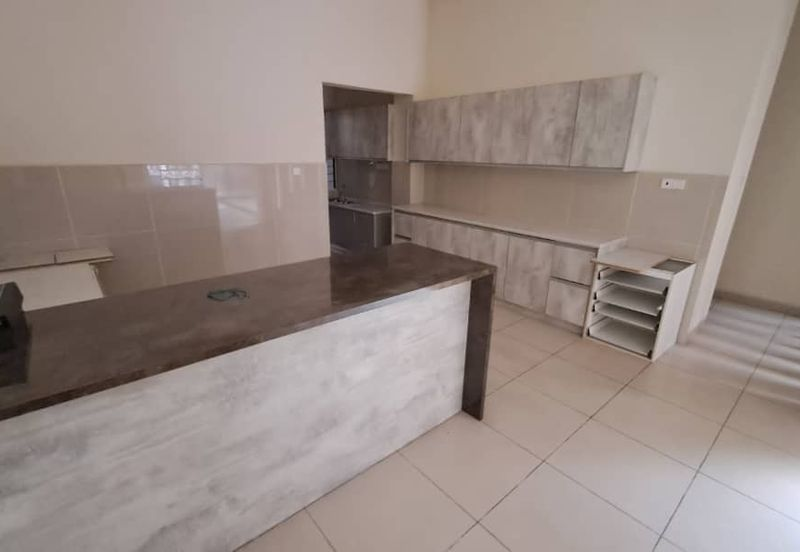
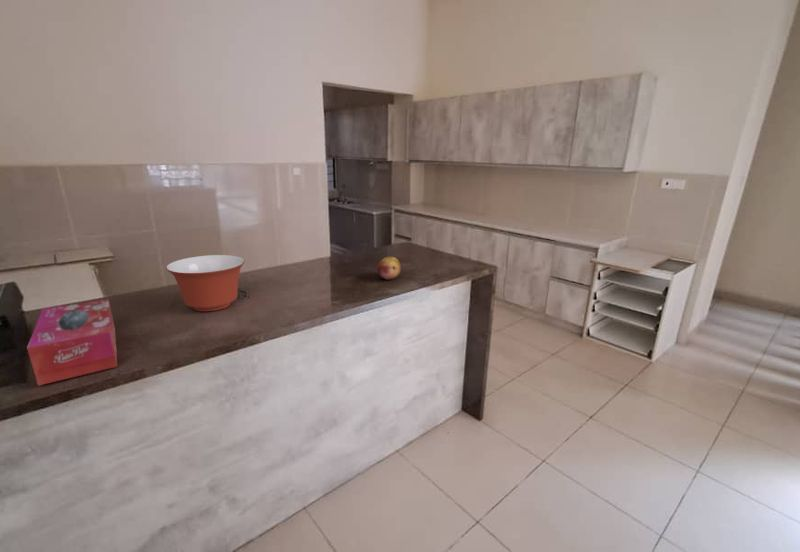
+ fruit (389, 267)
+ tissue box (78, 336)
+ mixing bowl (209, 284)
